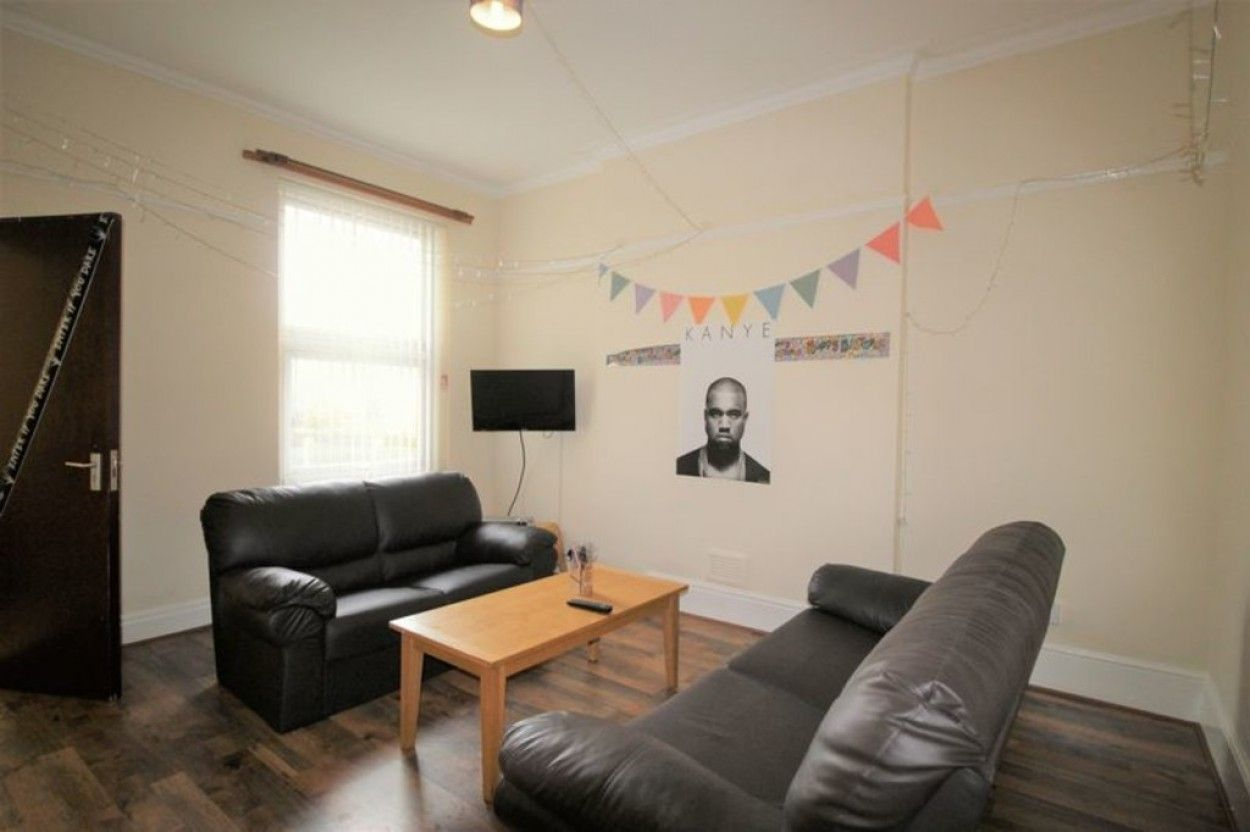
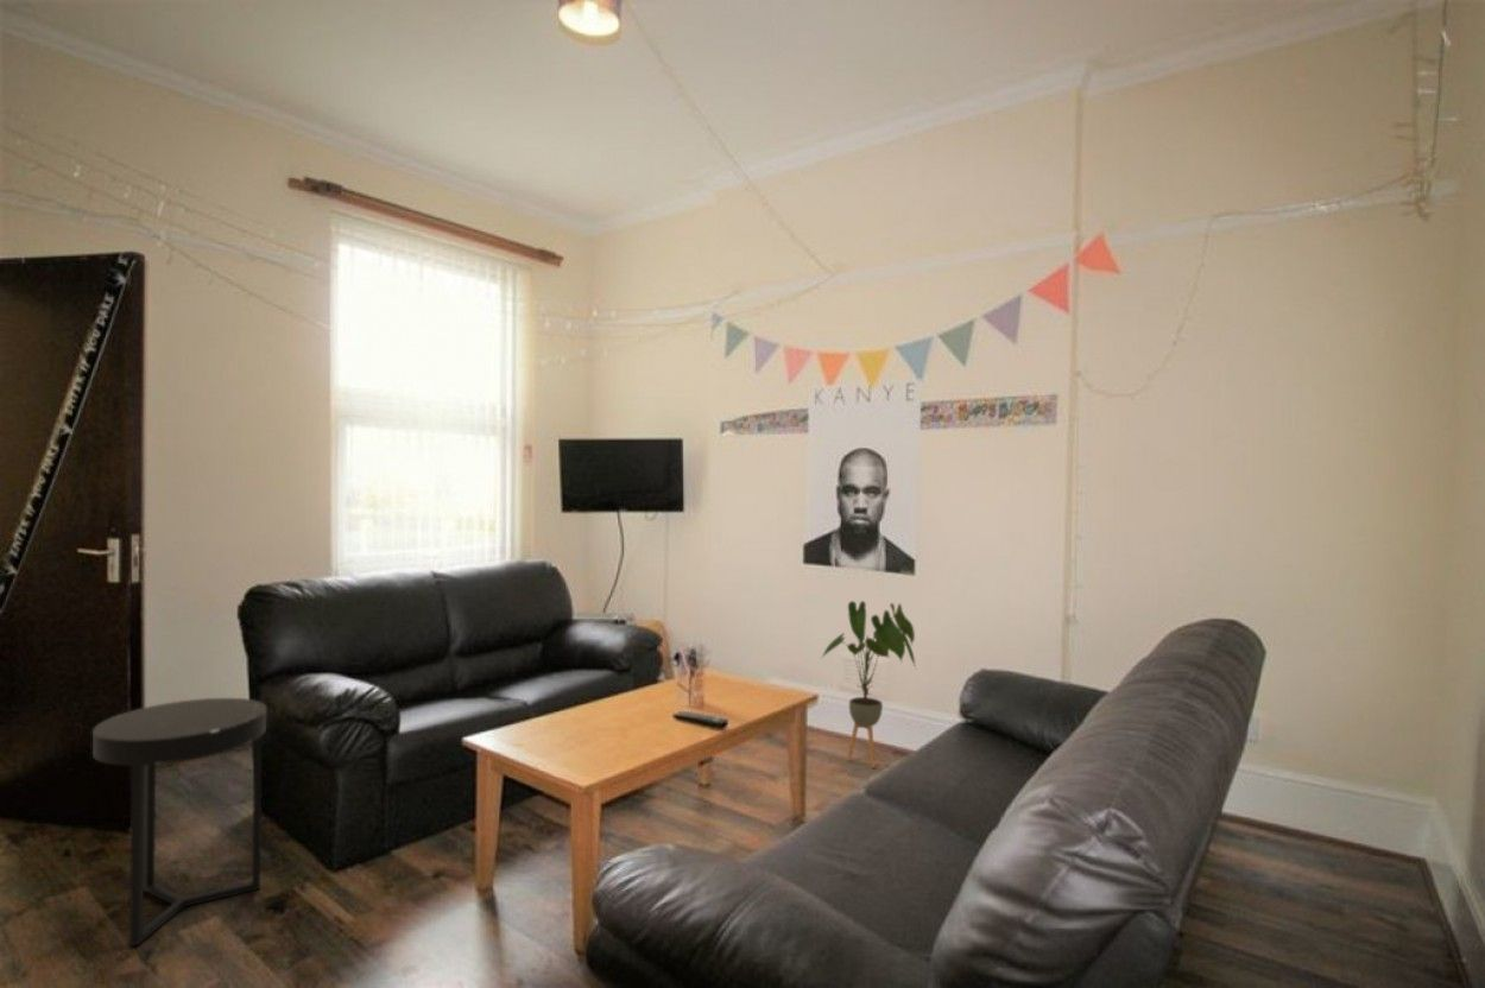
+ side table (154, 811)
+ house plant (872, 685)
